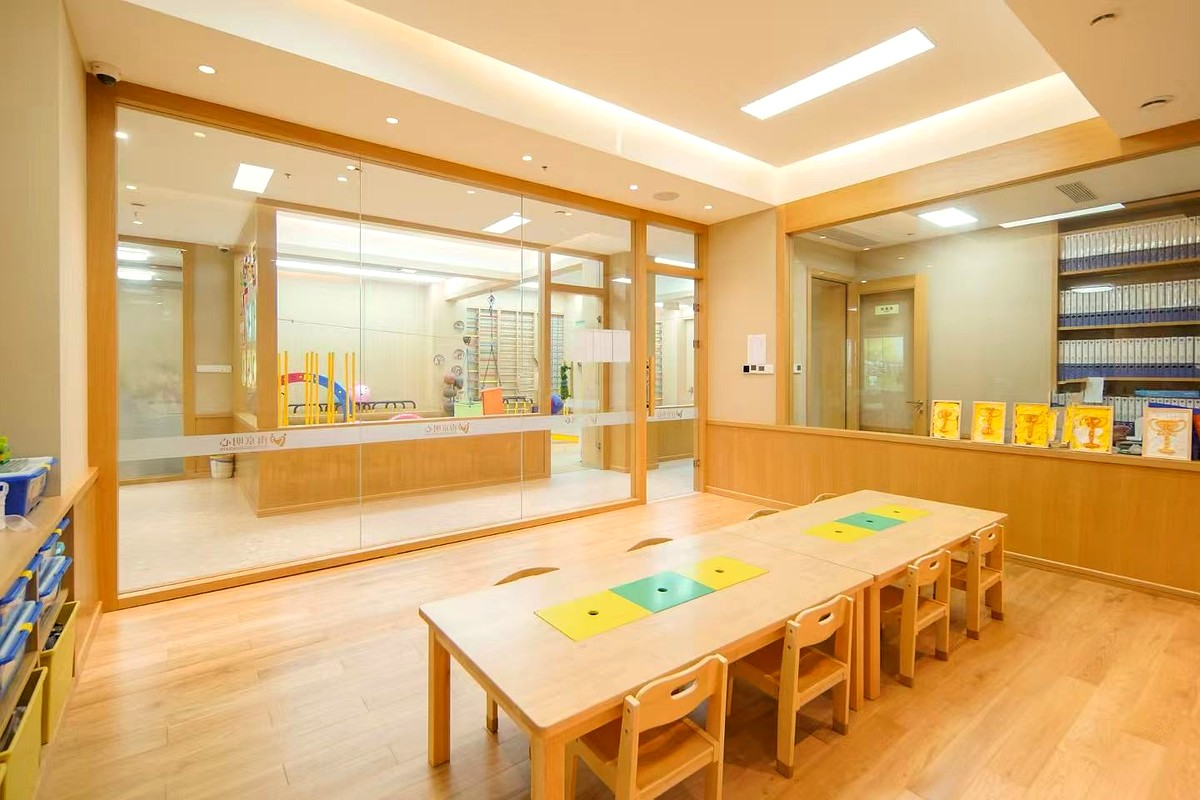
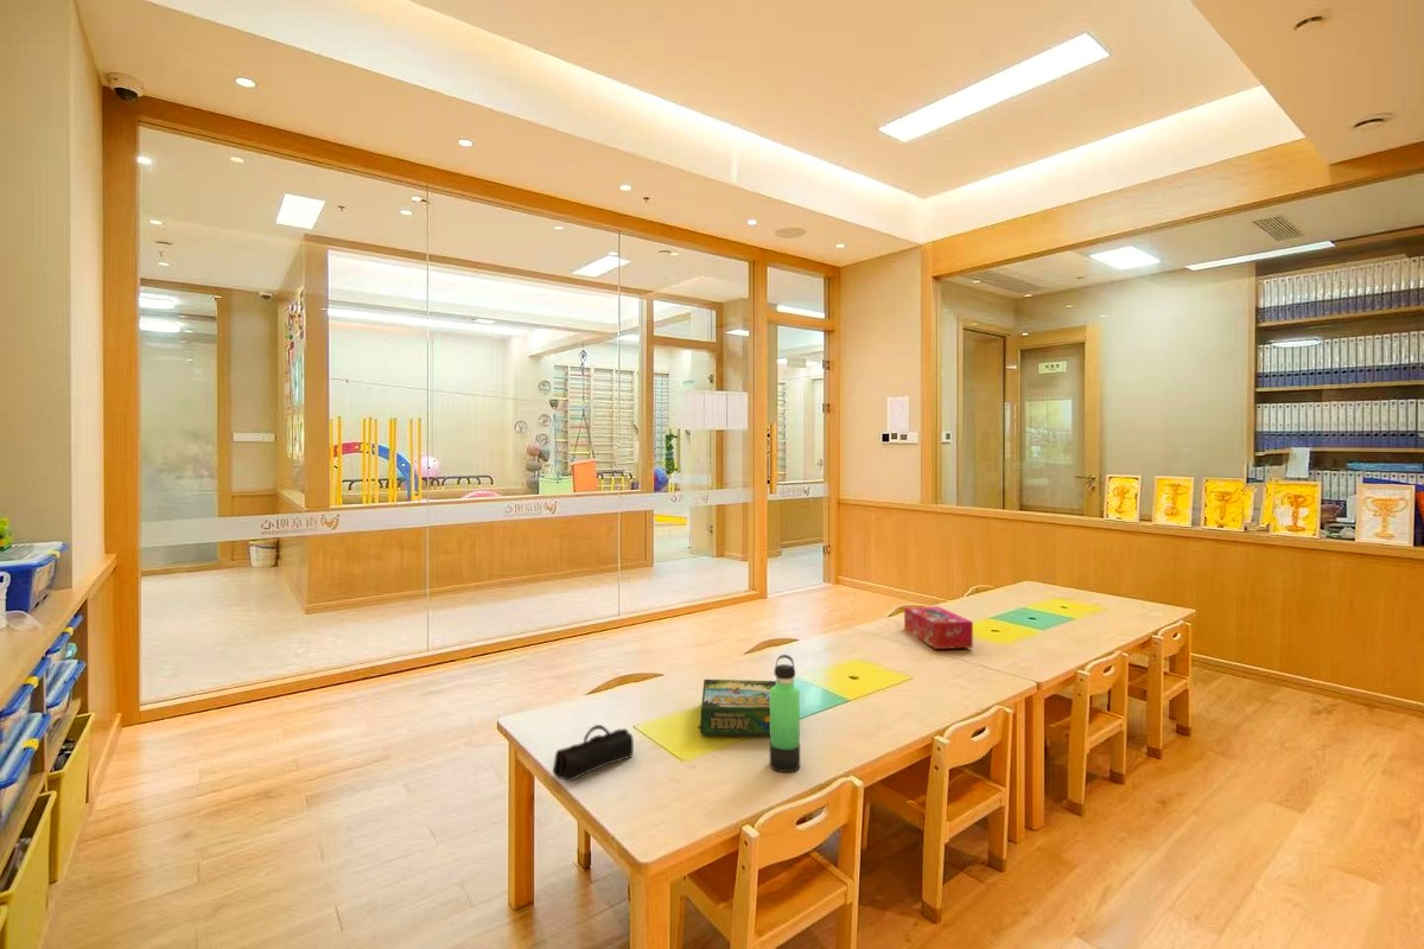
+ pencil case (595, 746)
+ thermos bottle (784, 709)
+ tissue box (936, 626)
+ board game (743, 706)
